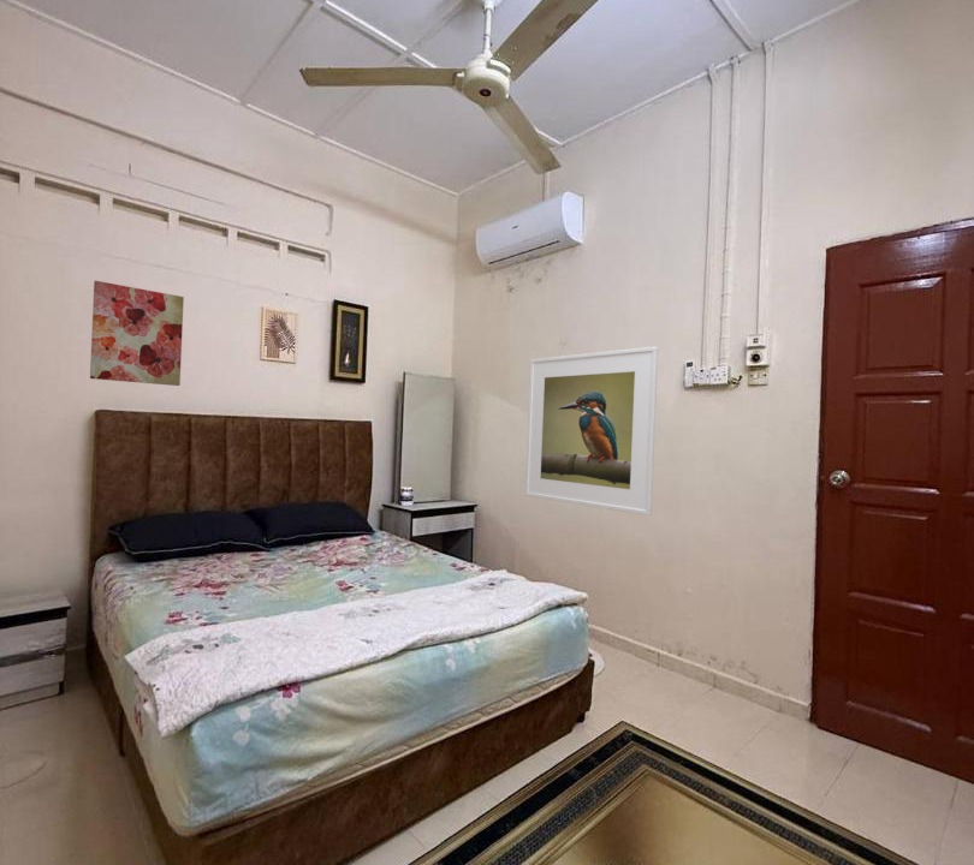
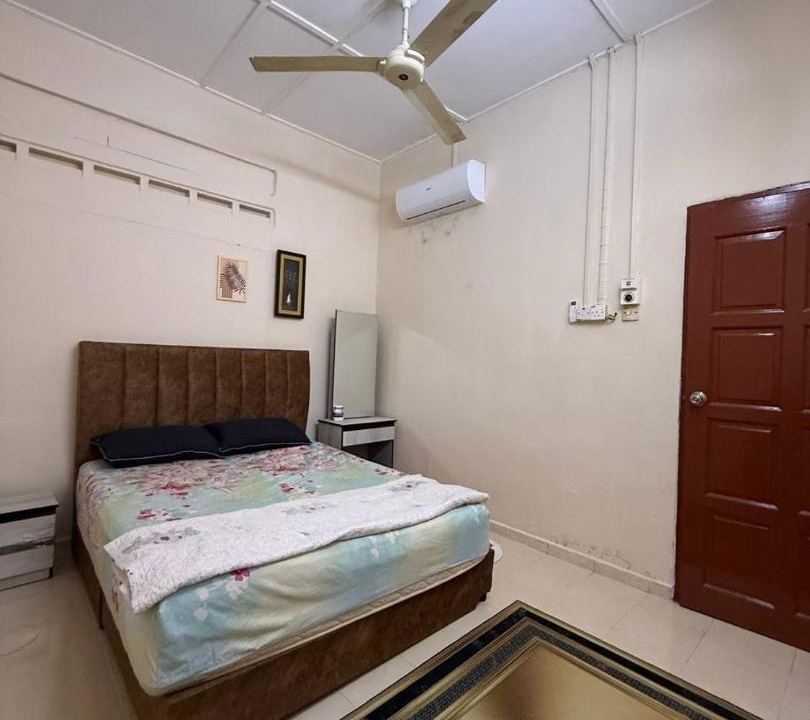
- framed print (584, 429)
- wall art (138, 335)
